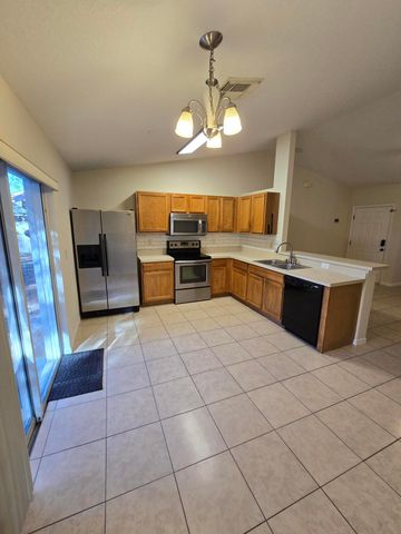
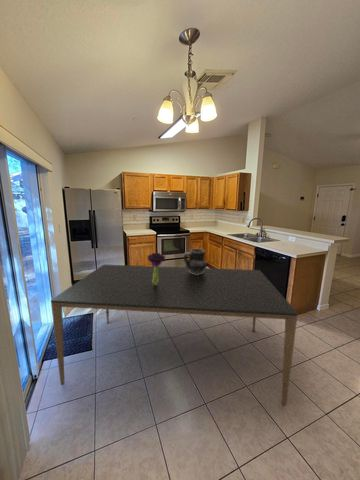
+ ceramic jug (194, 261)
+ dining table (174, 312)
+ bouquet (156, 268)
